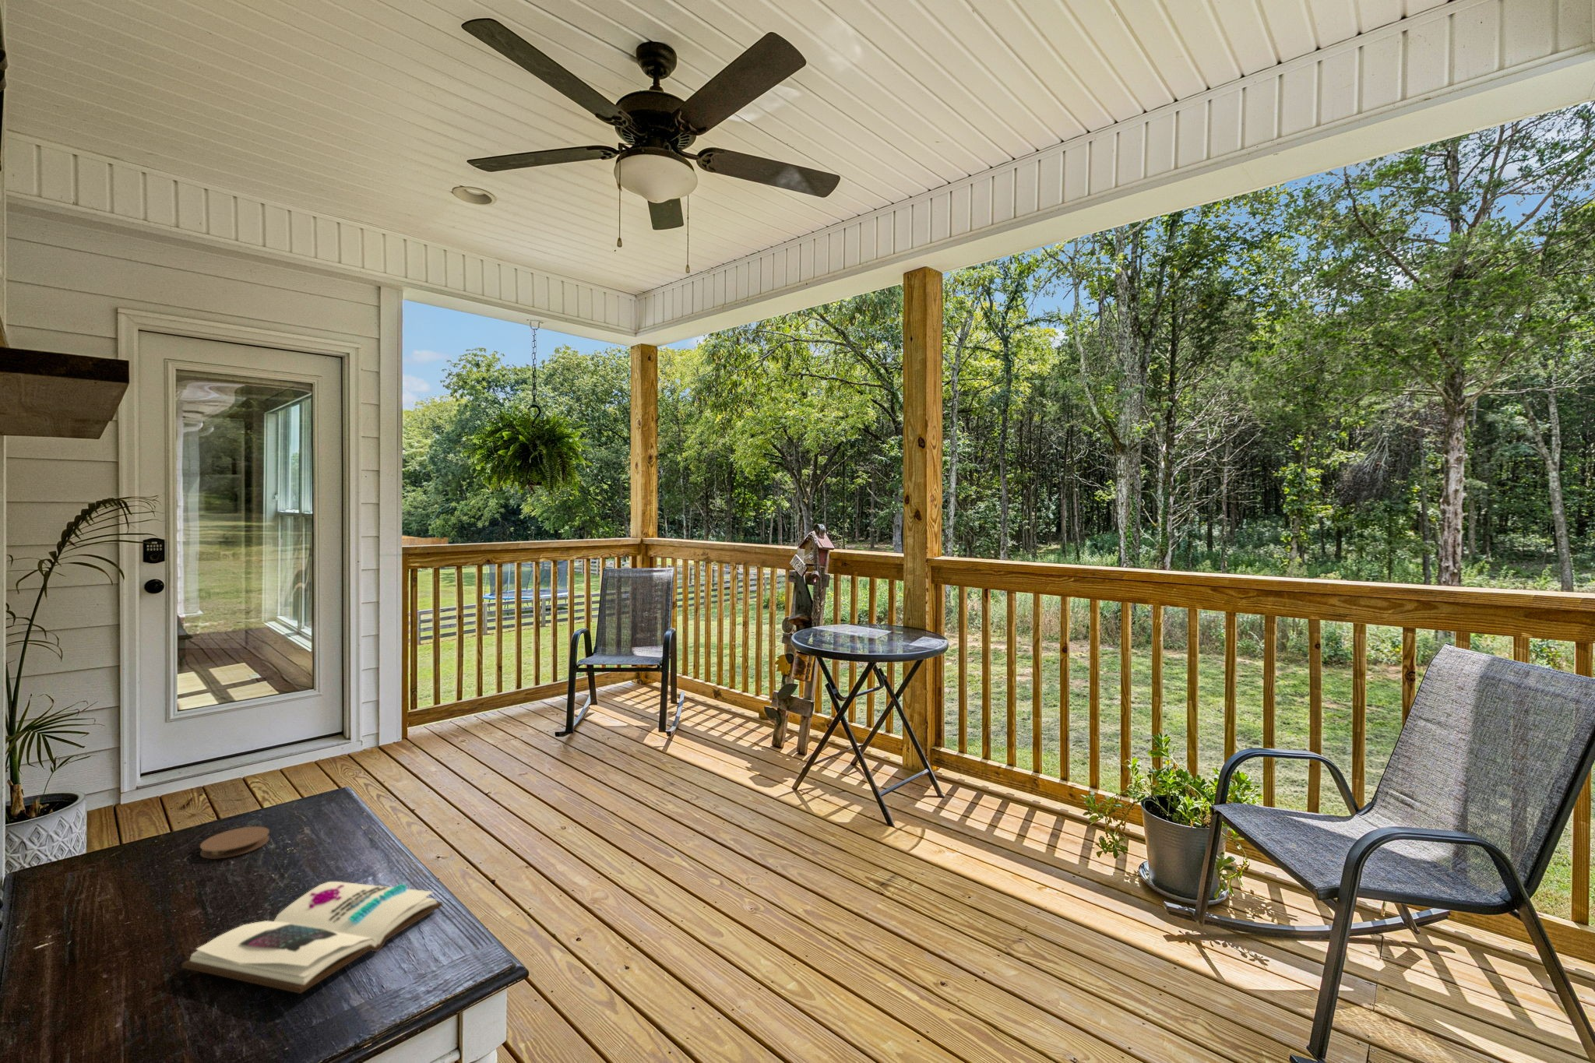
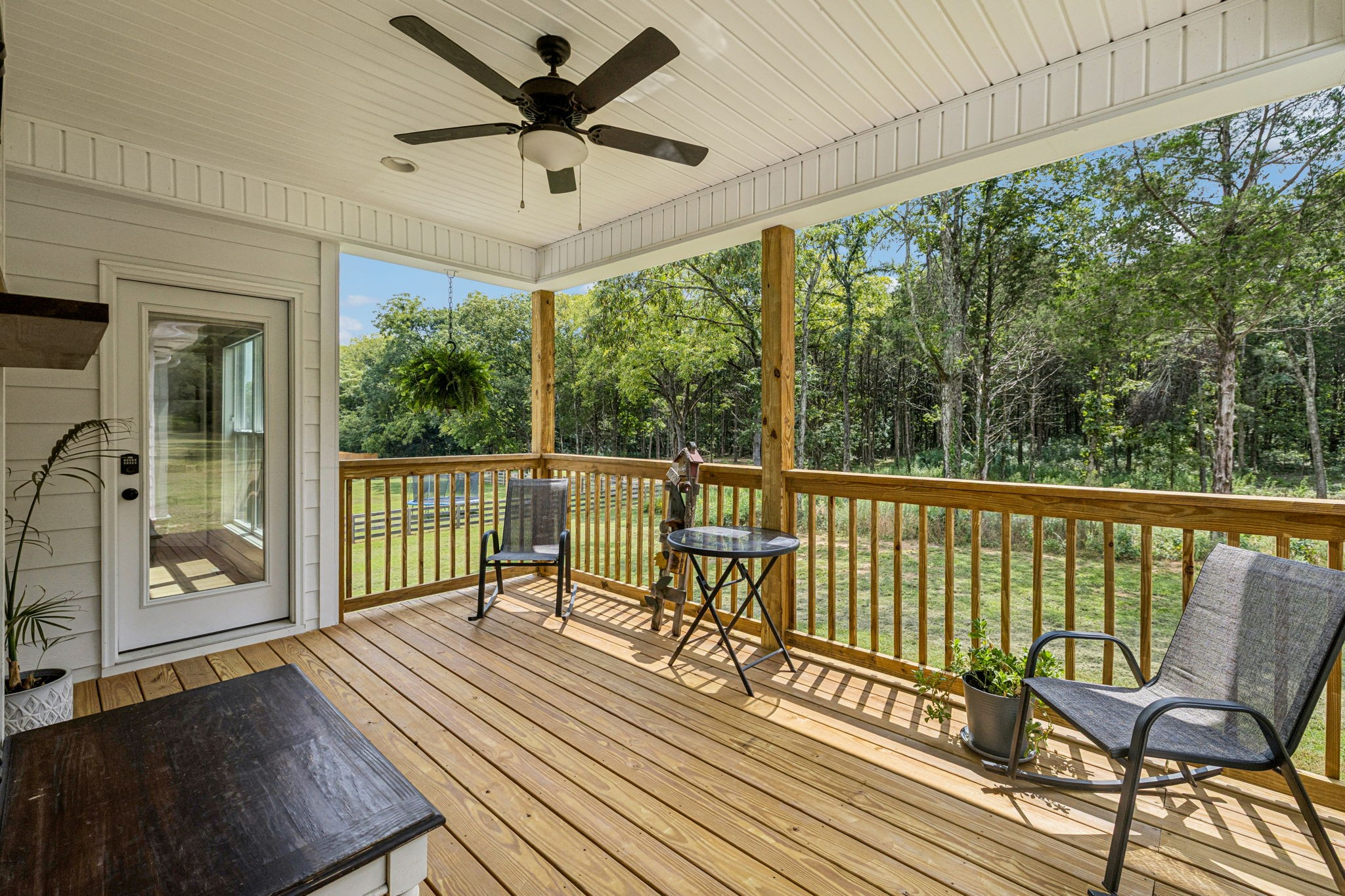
- coaster (235, 842)
- book (324, 925)
